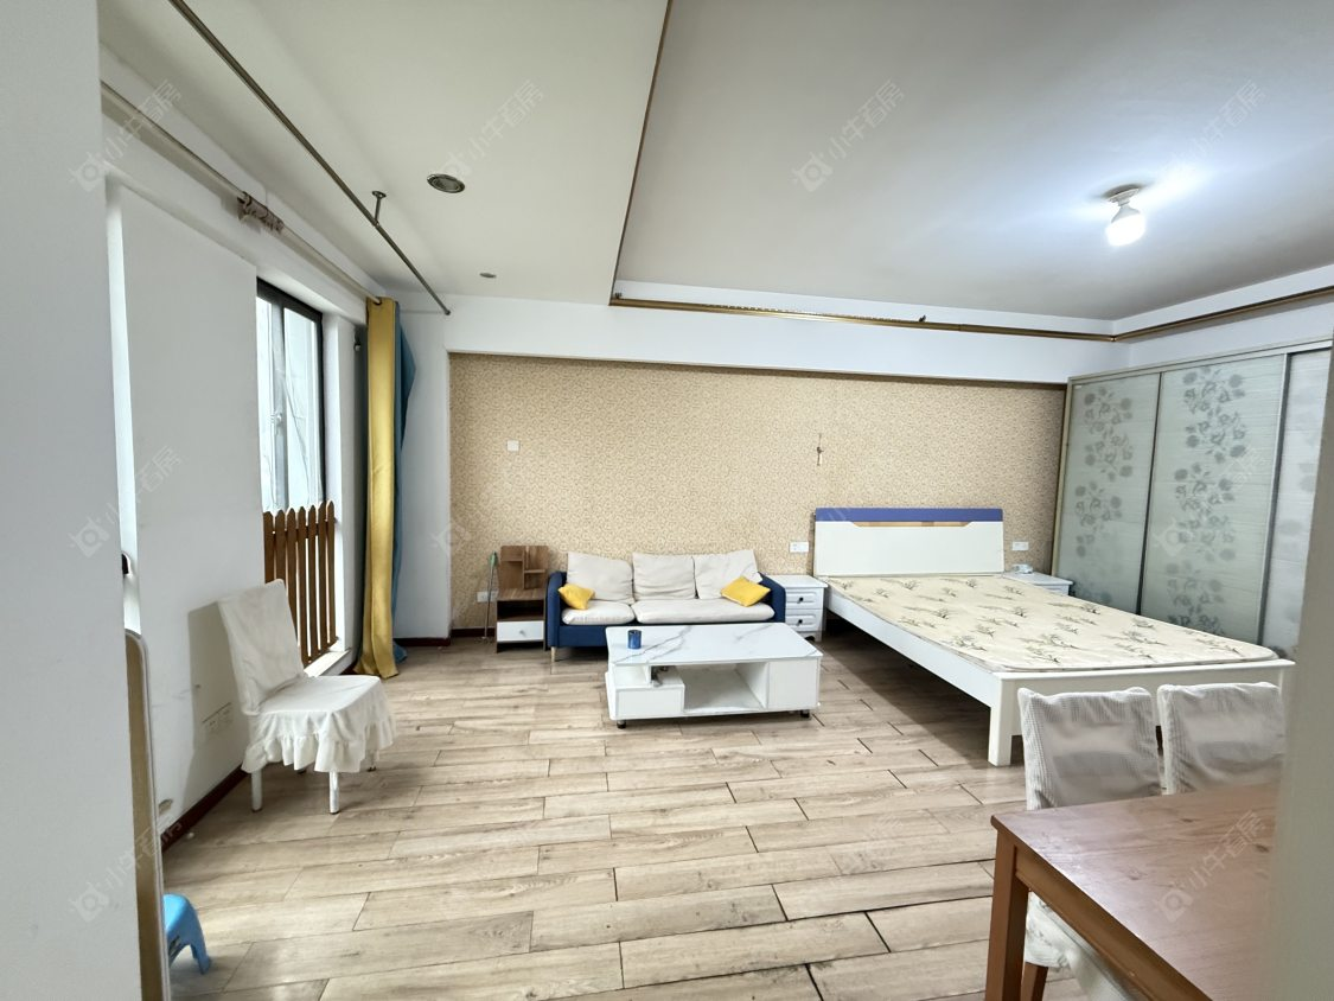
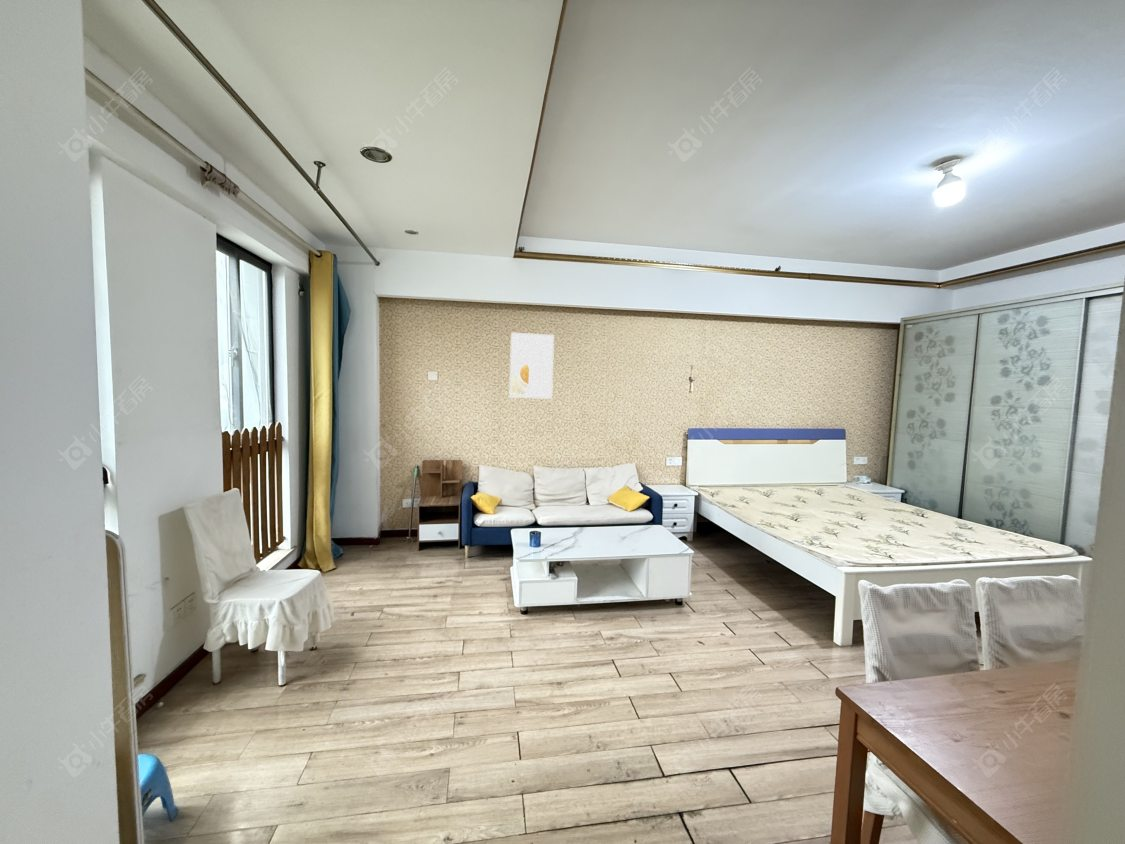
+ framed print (531, 366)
